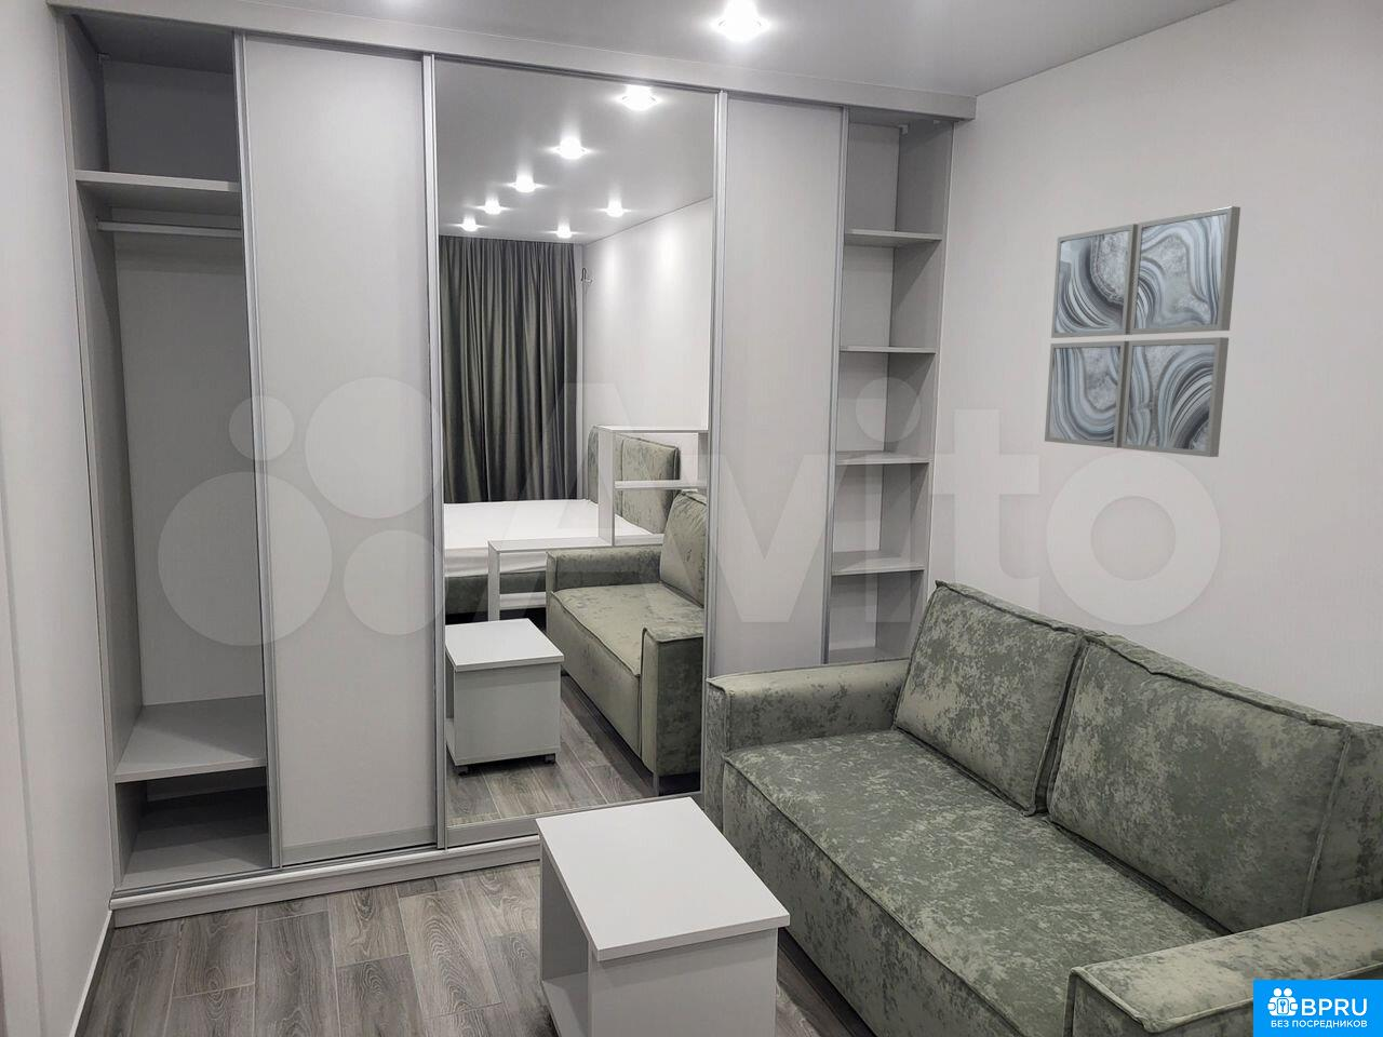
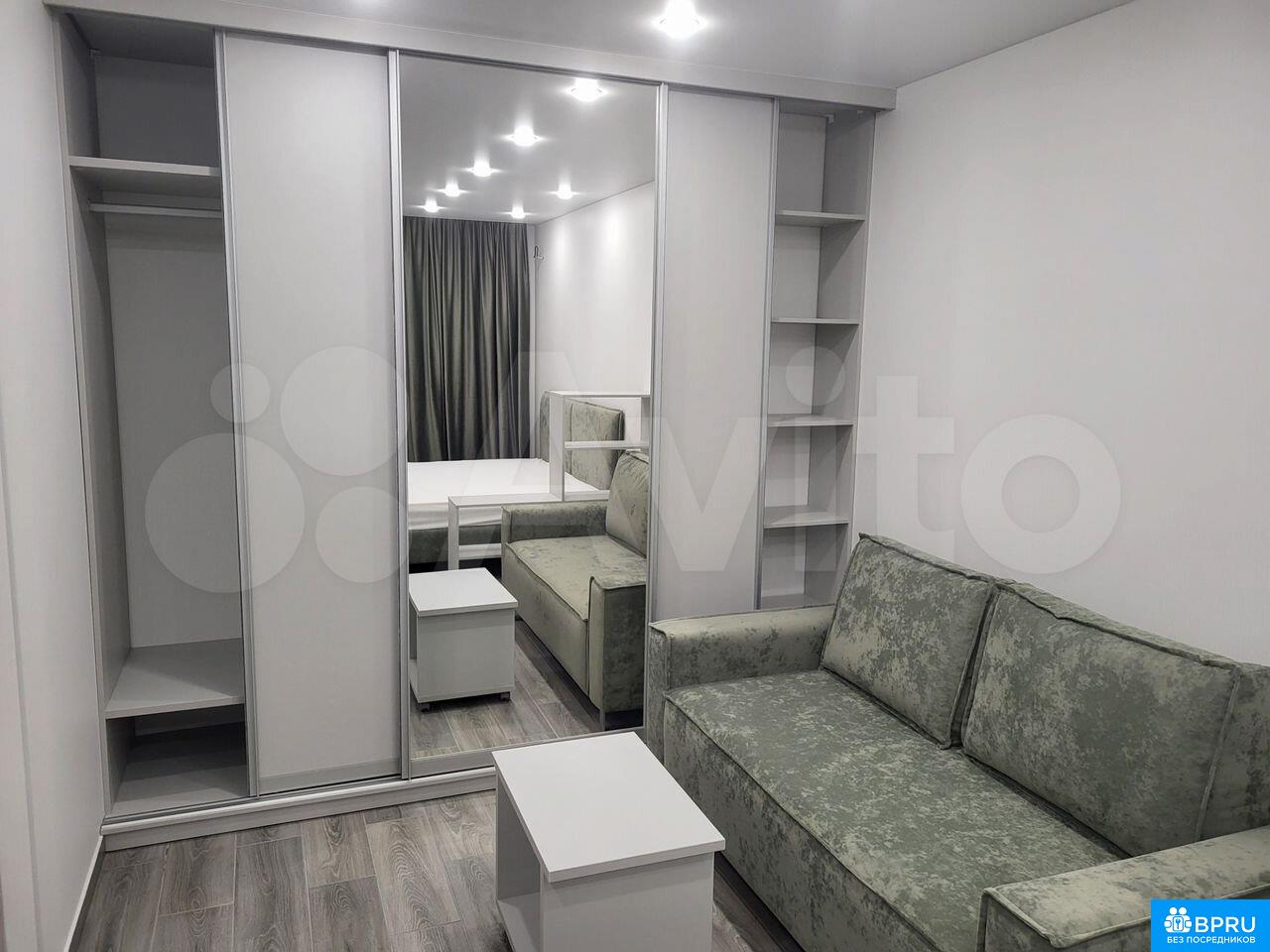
- wall art (1130, 340)
